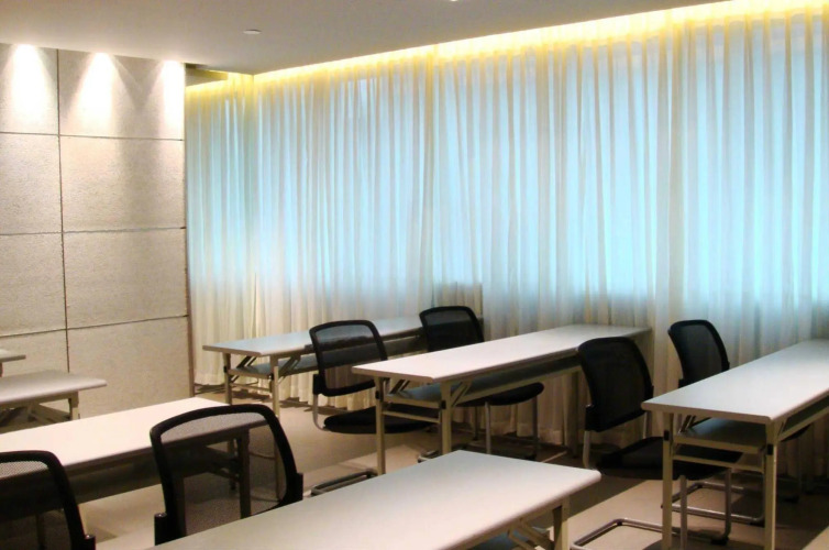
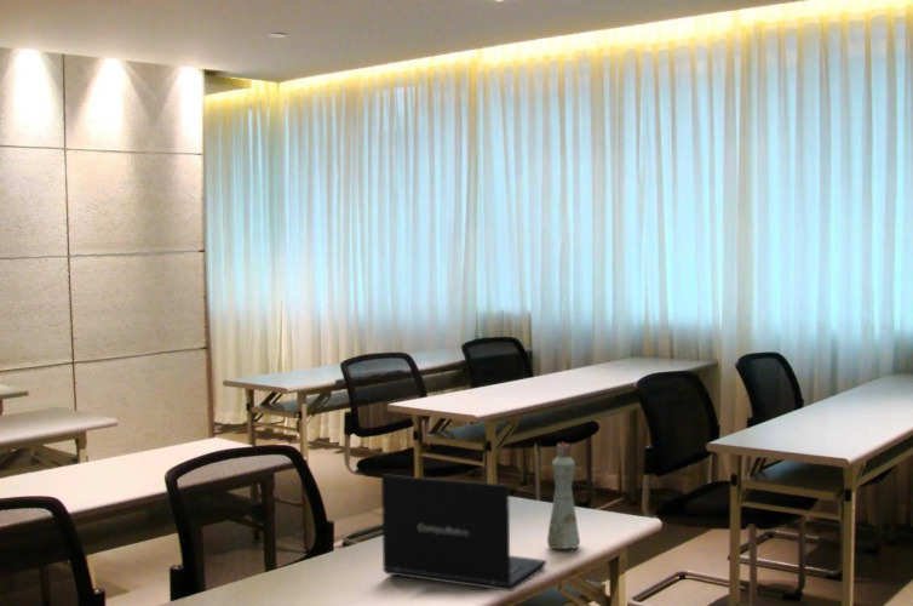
+ laptop (464, 521)
+ bottle (562, 493)
